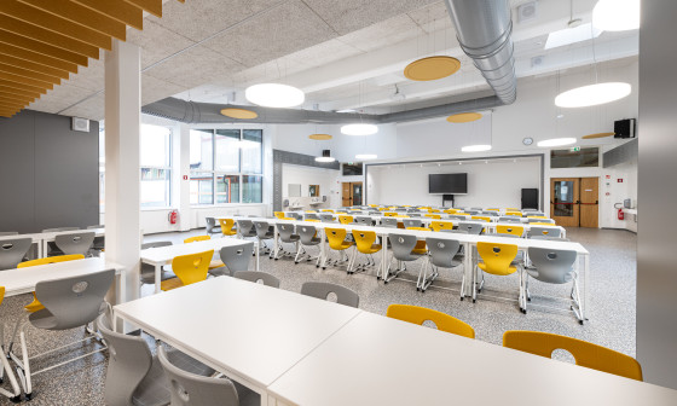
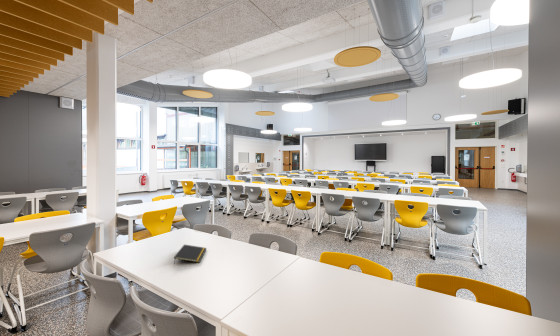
+ notepad (191, 252)
